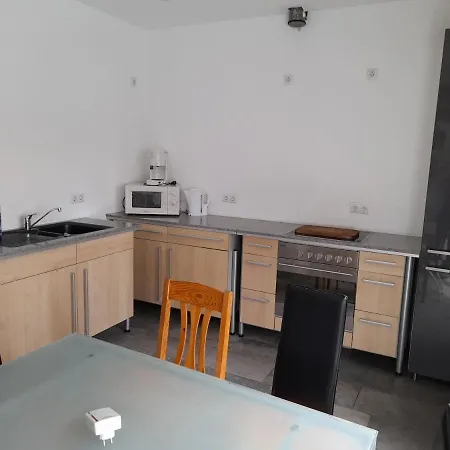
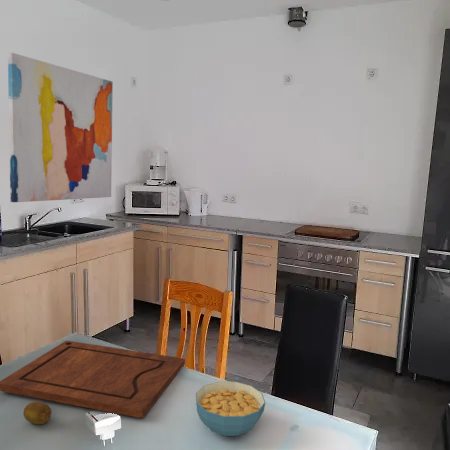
+ cereal bowl (229, 413)
+ fruit (37, 412)
+ cutting board (98, 373)
+ wall art (66, 135)
